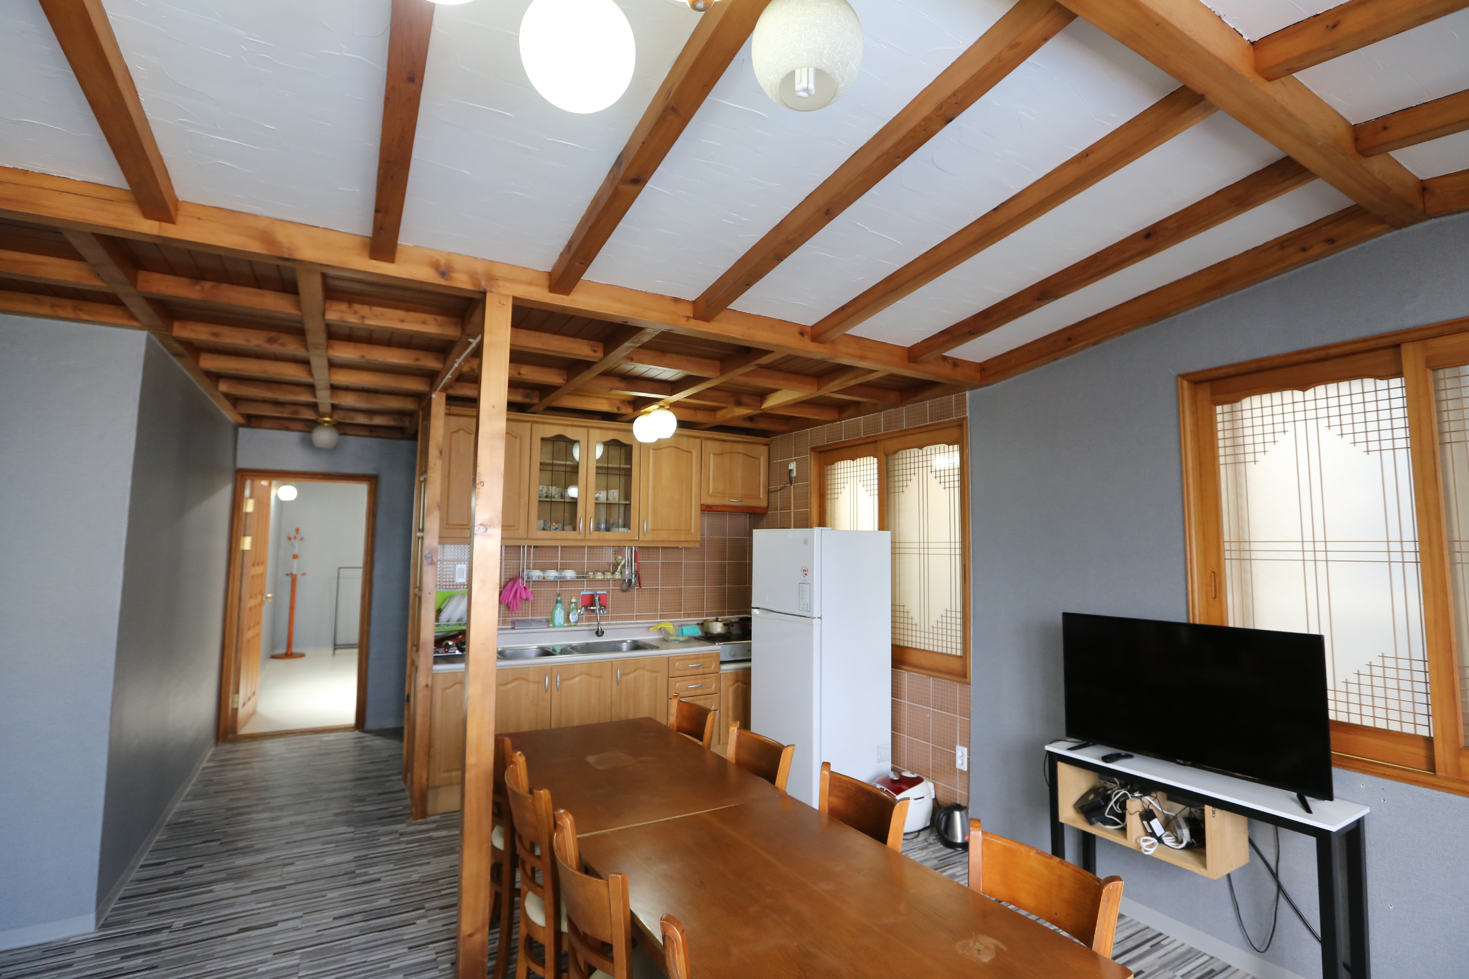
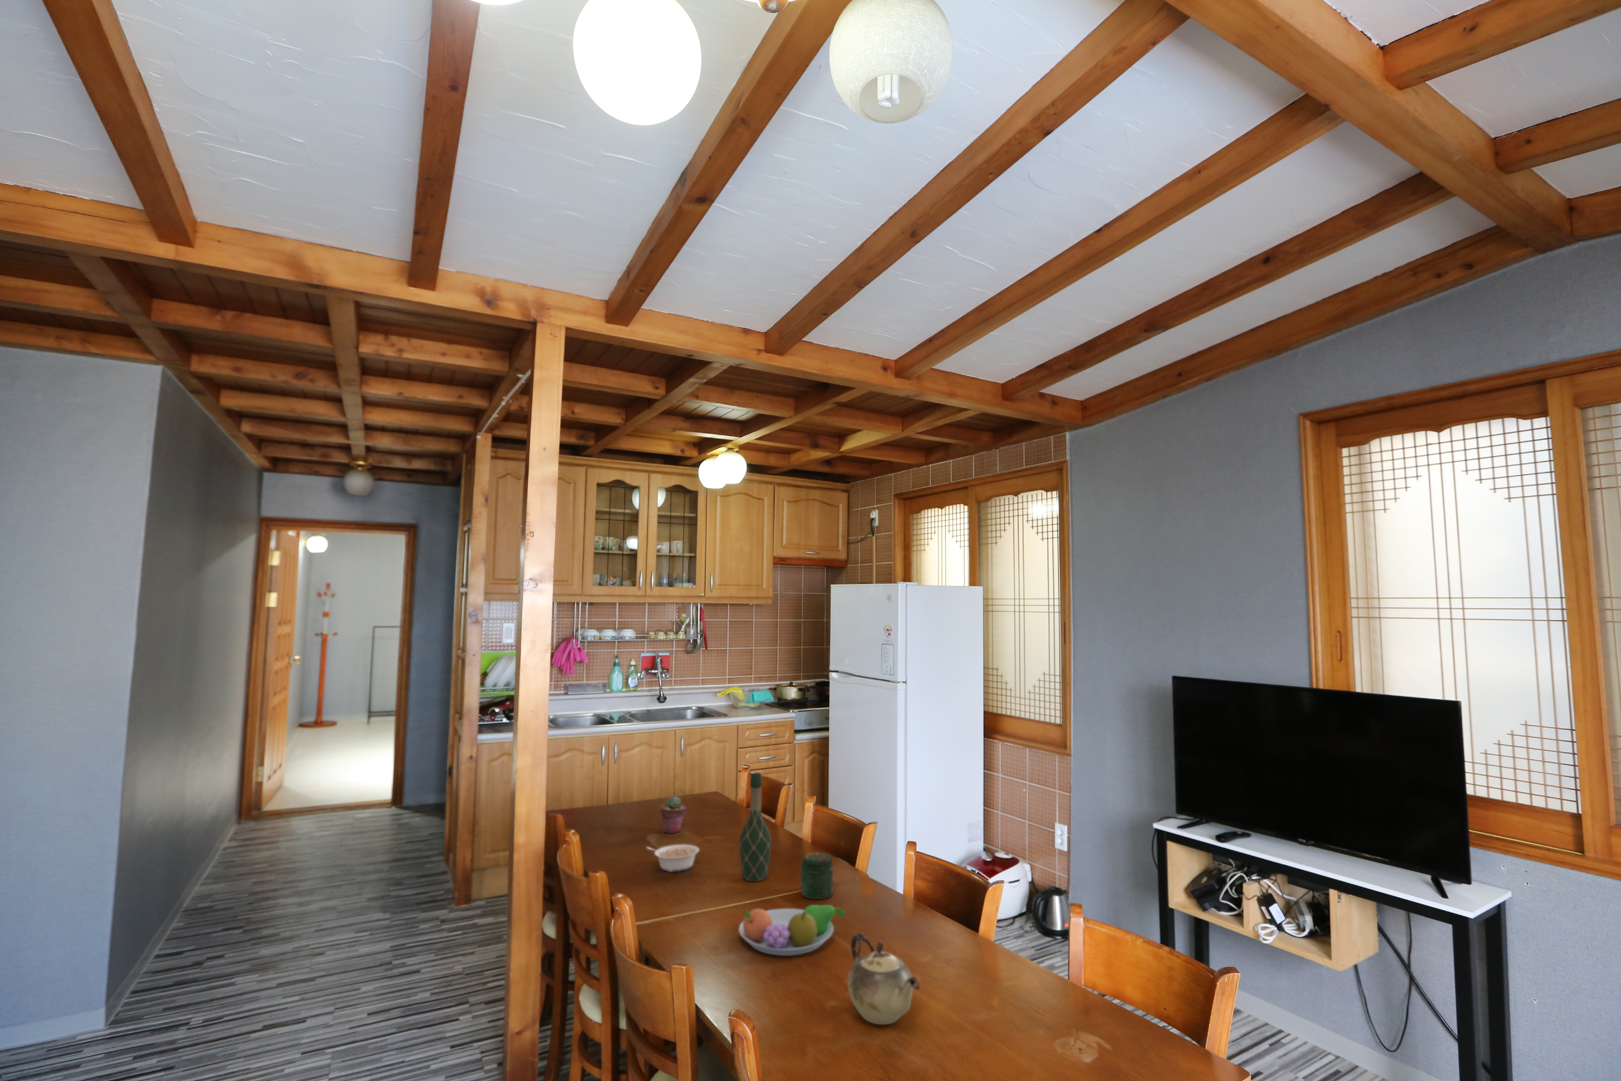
+ fruit bowl (790, 918)
+ jar (817, 875)
+ potted succulent (673, 813)
+ legume (675, 858)
+ wine bottle (755, 825)
+ teapot (883, 980)
